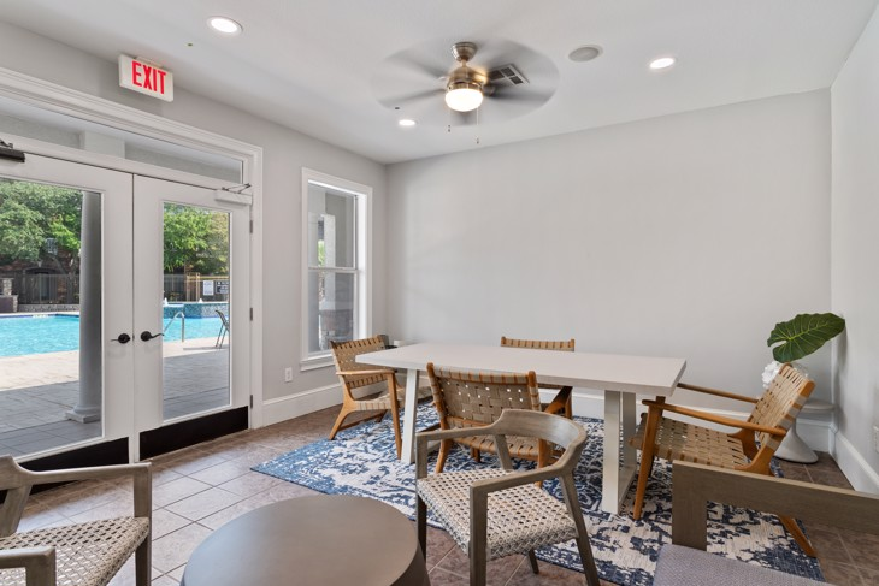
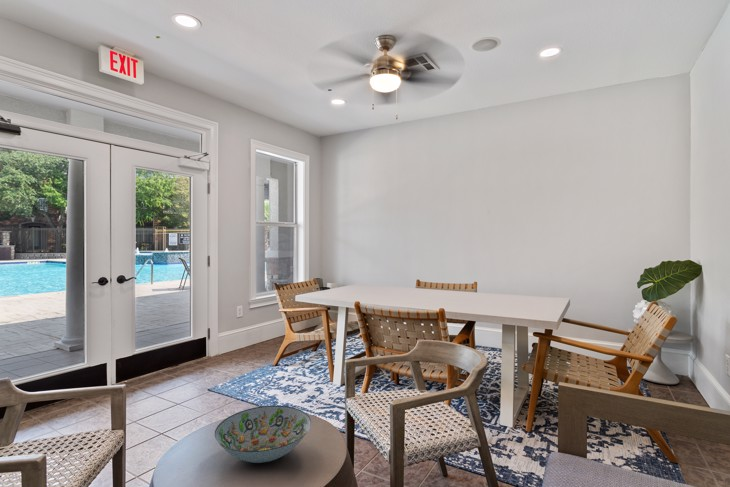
+ decorative bowl (264, 439)
